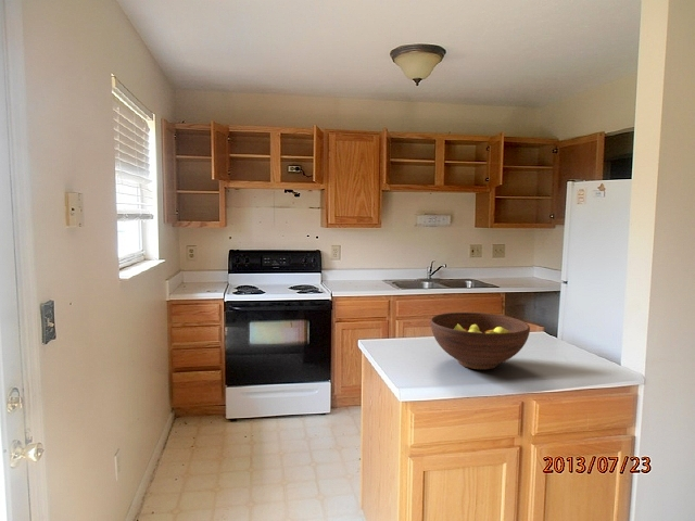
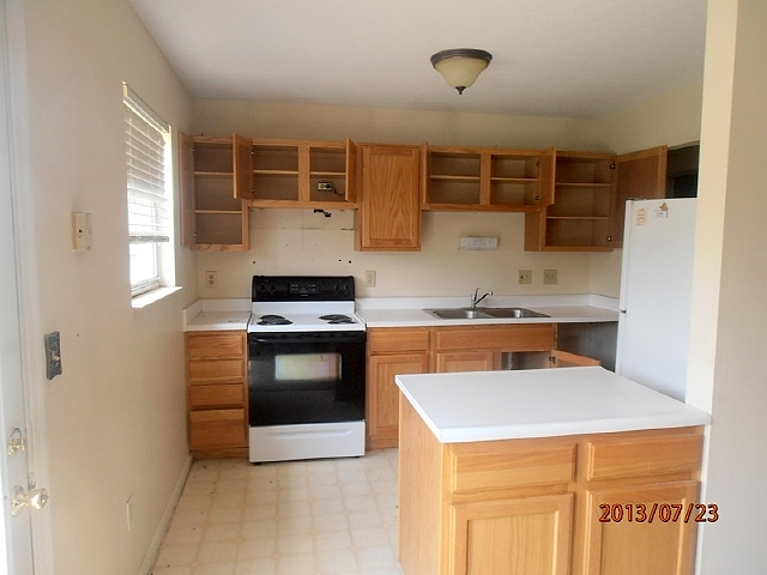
- fruit bowl (478, 343)
